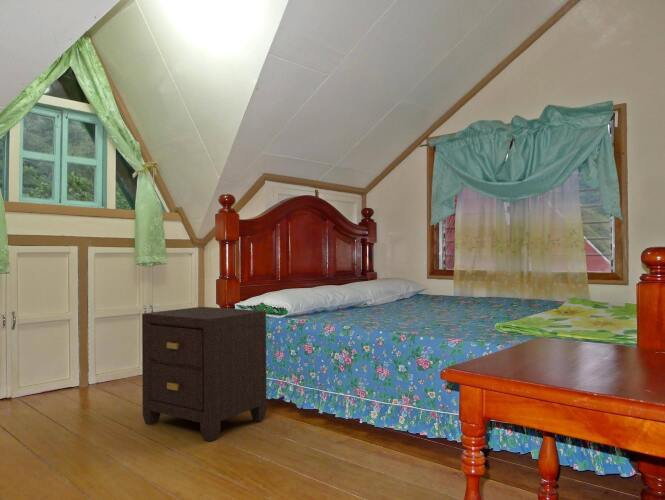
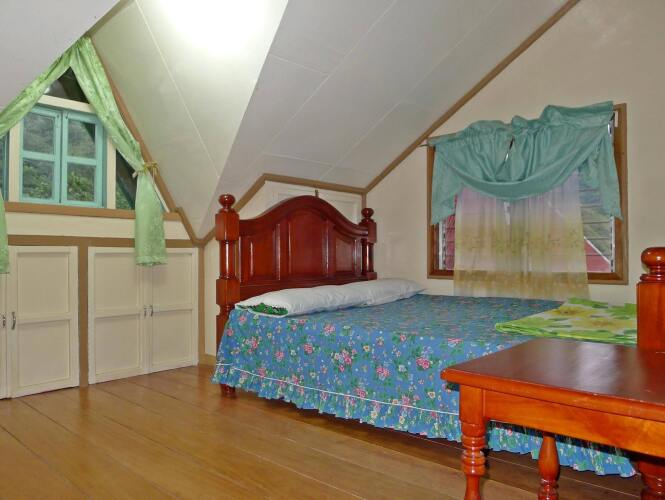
- nightstand (204, 367)
